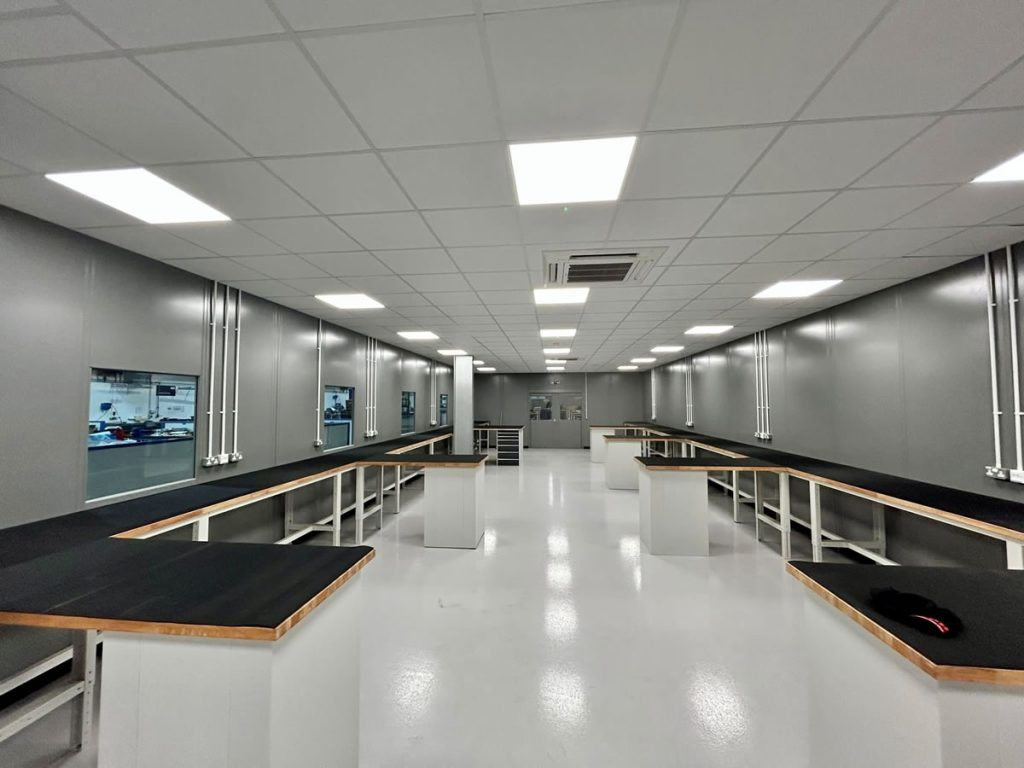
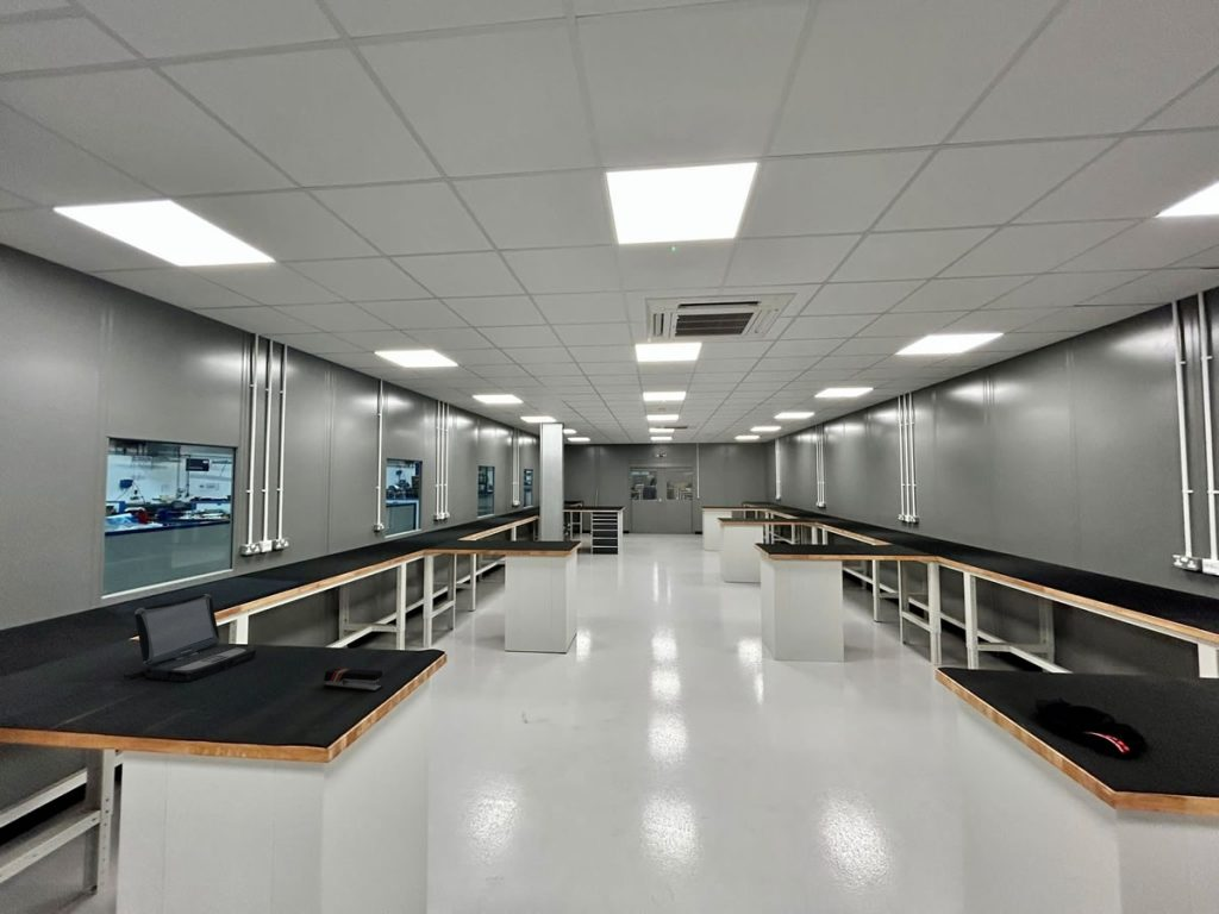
+ laptop (195, 634)
+ stapler (352, 678)
